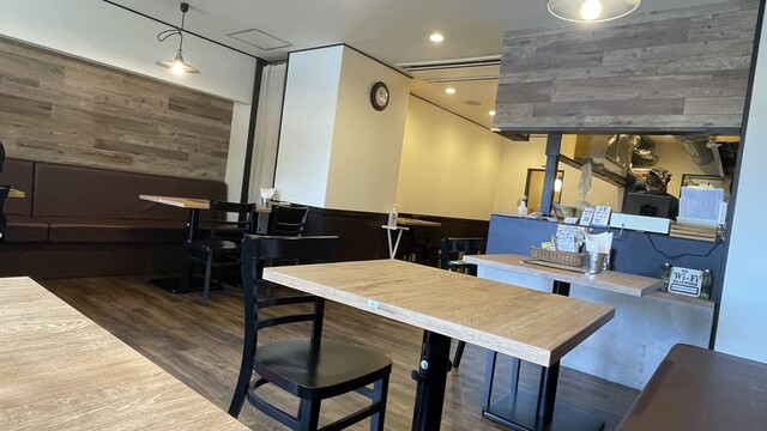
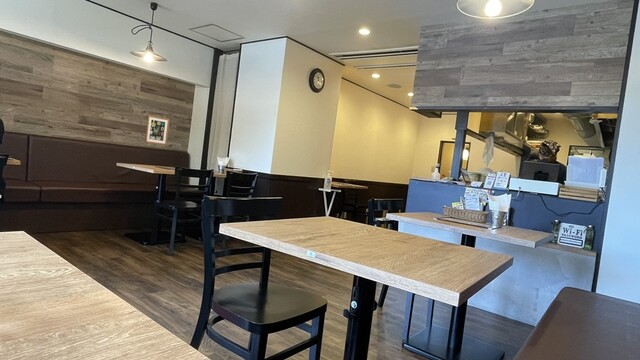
+ wall art (157, 130)
